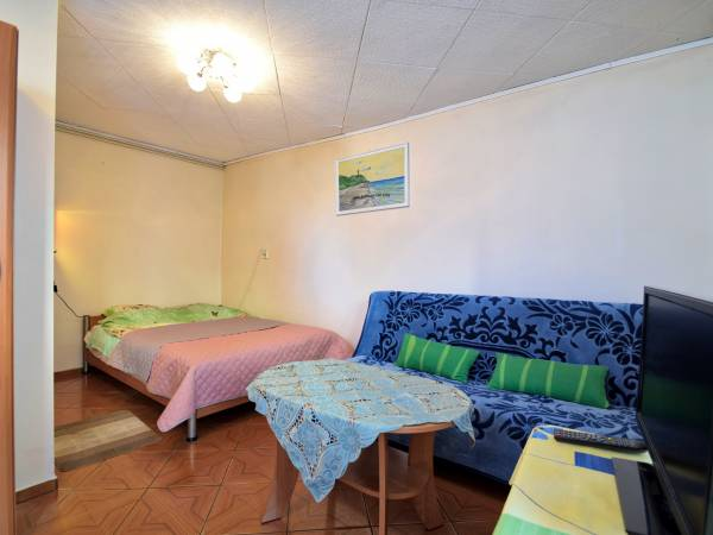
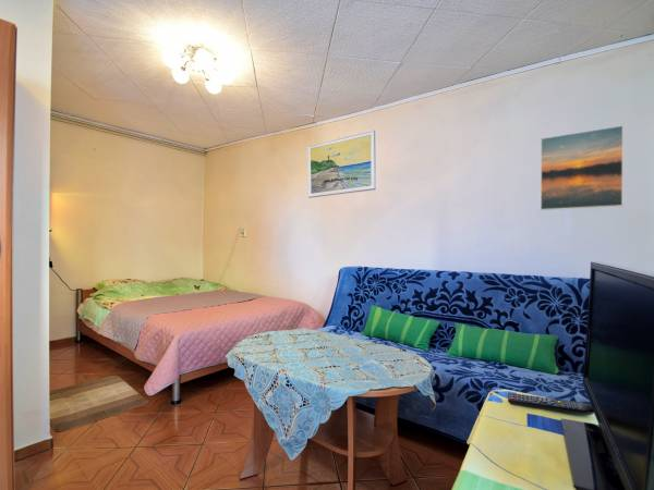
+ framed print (579, 170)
